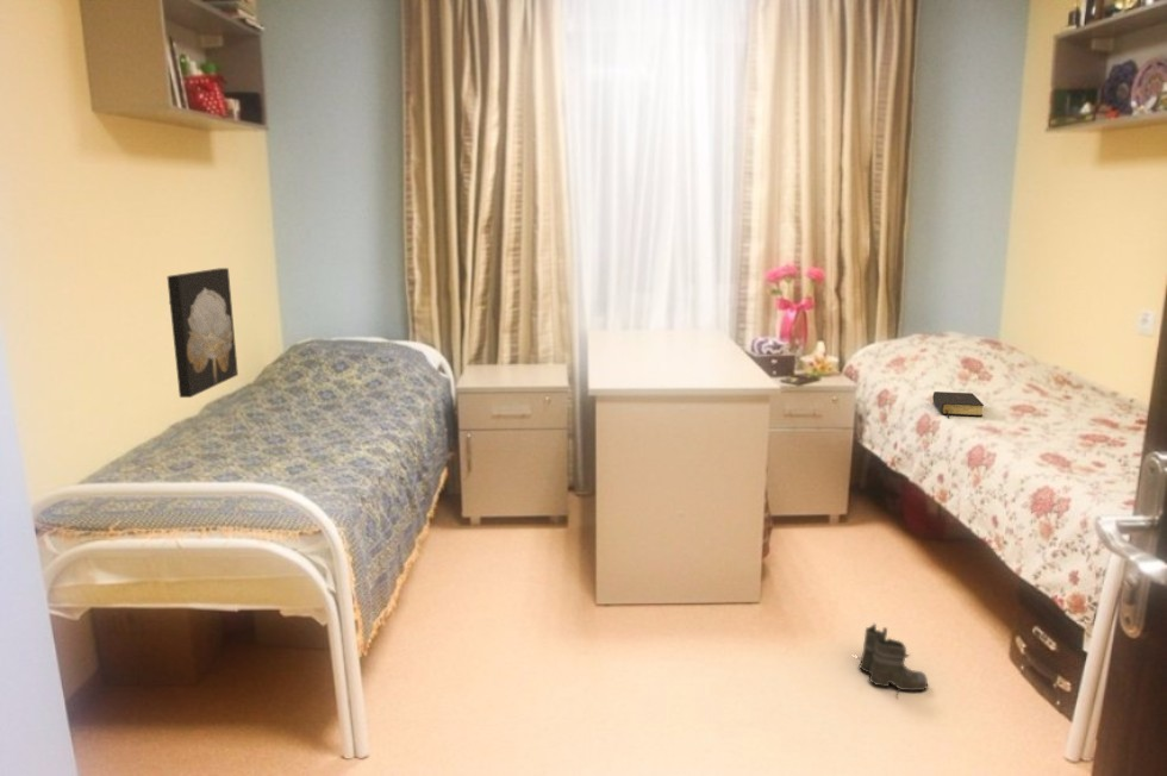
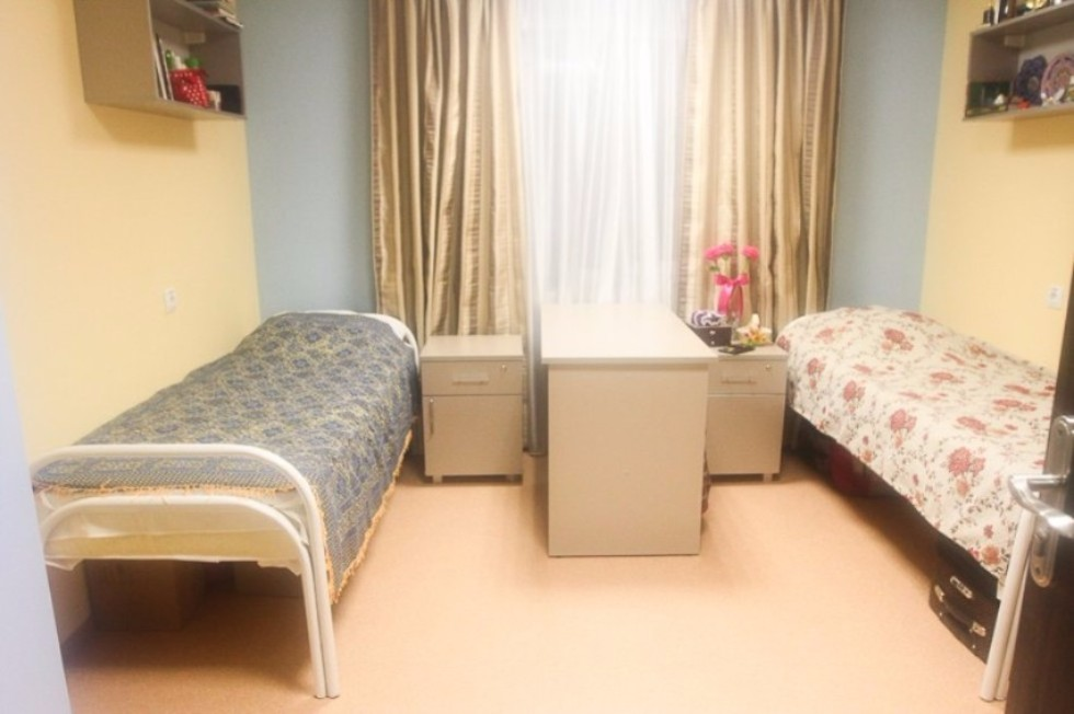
- bible (957, 405)
- wall art (204, 328)
- boots (891, 655)
